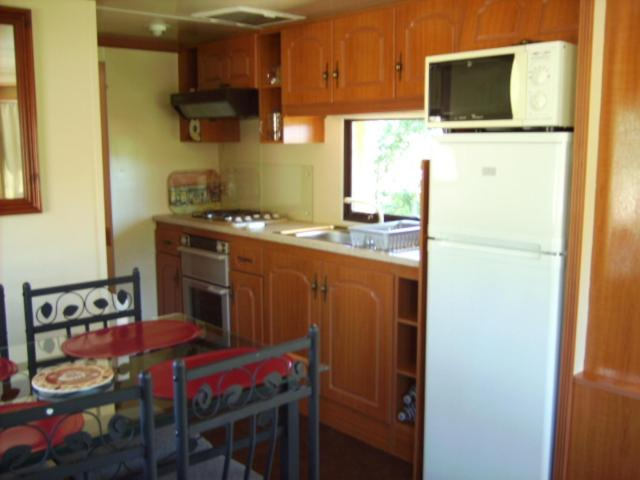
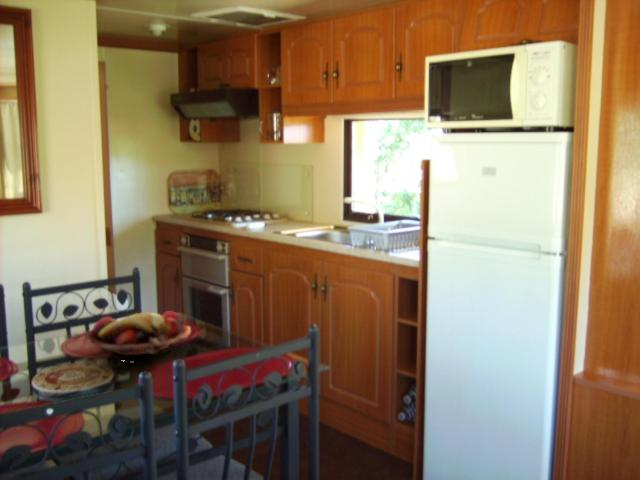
+ fruit basket (141, 331)
